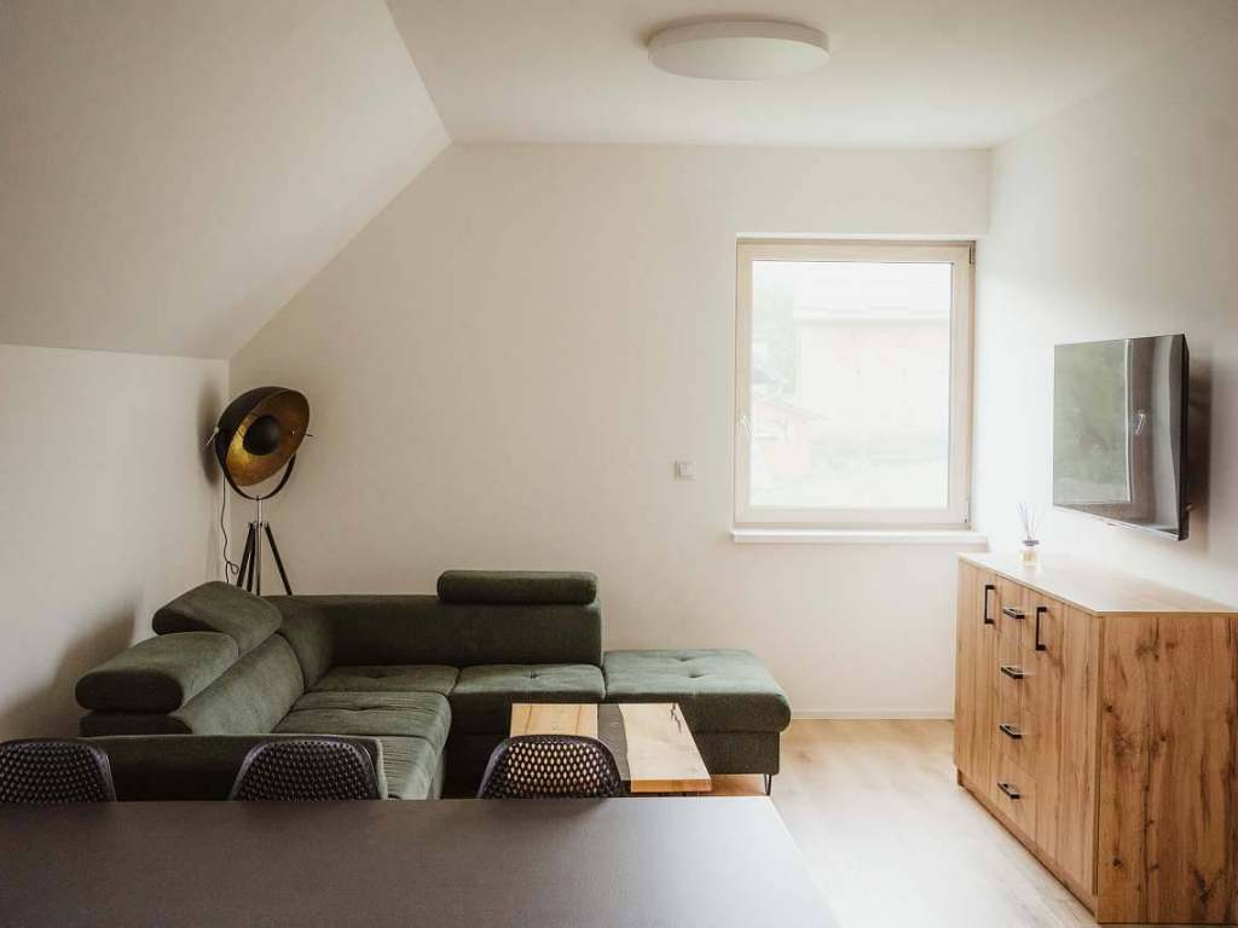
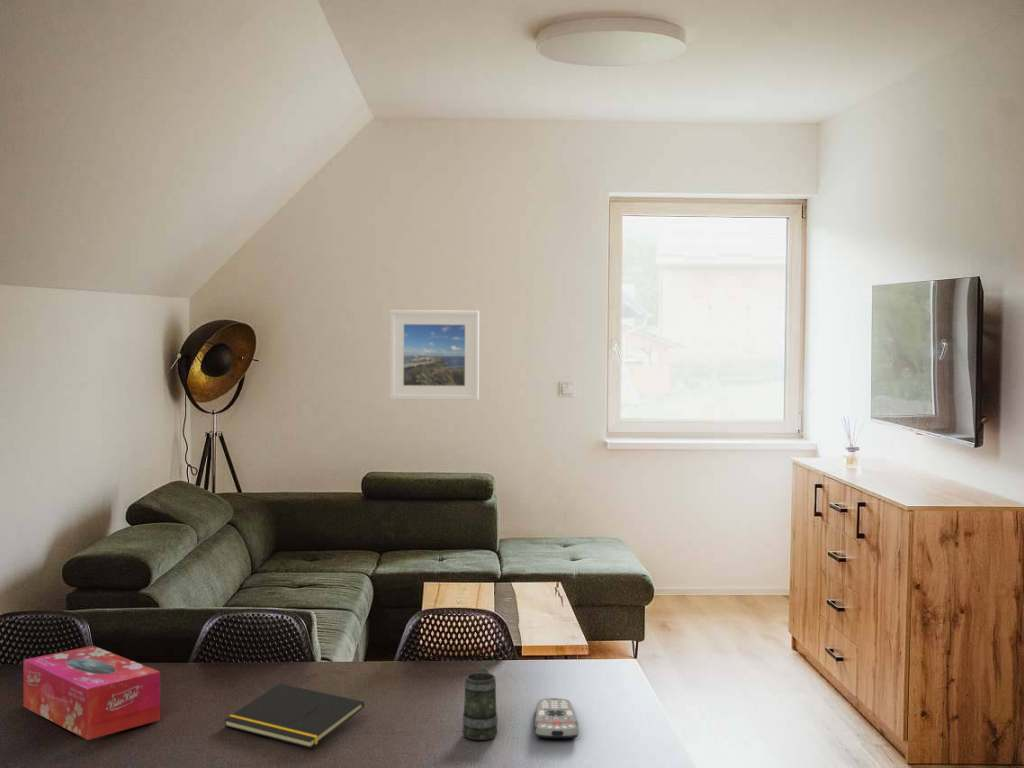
+ notepad (294, 713)
+ remote control (555, 717)
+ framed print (434, 355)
+ mug (481, 702)
+ tissue box (90, 689)
